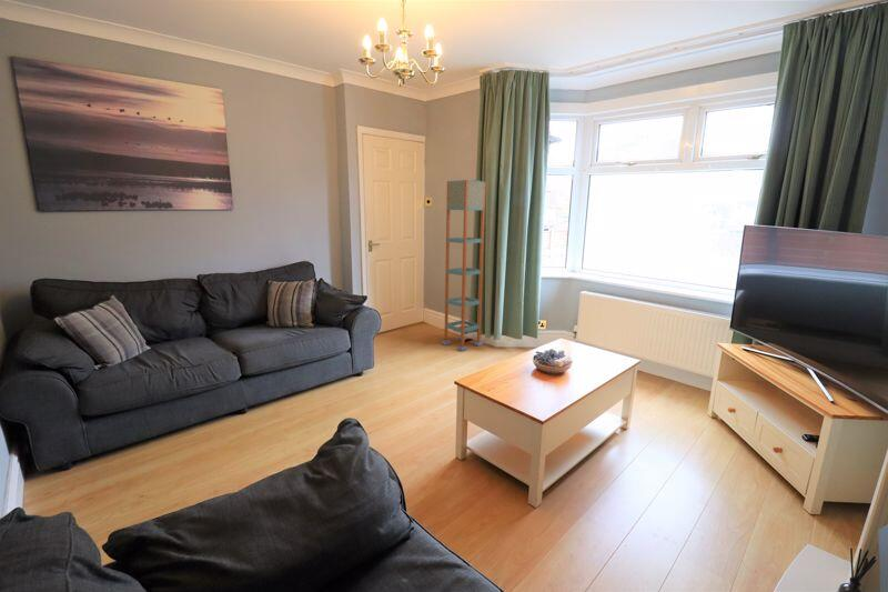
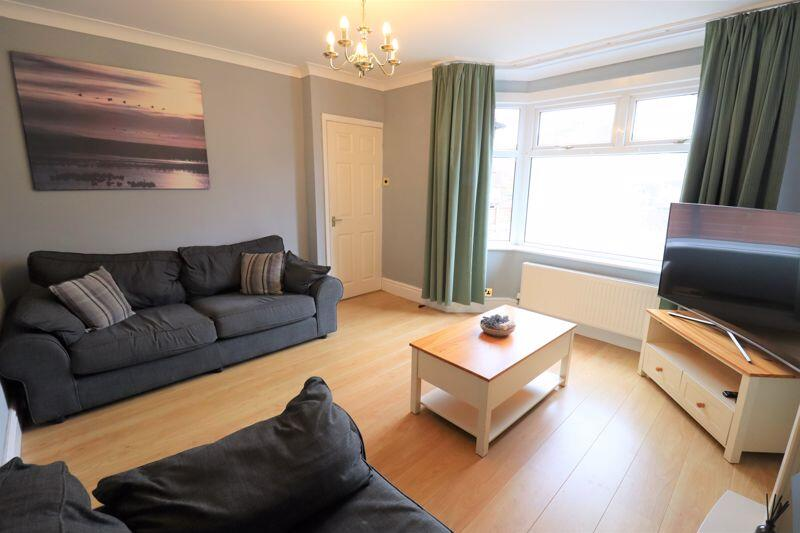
- shelving unit (464, 265)
